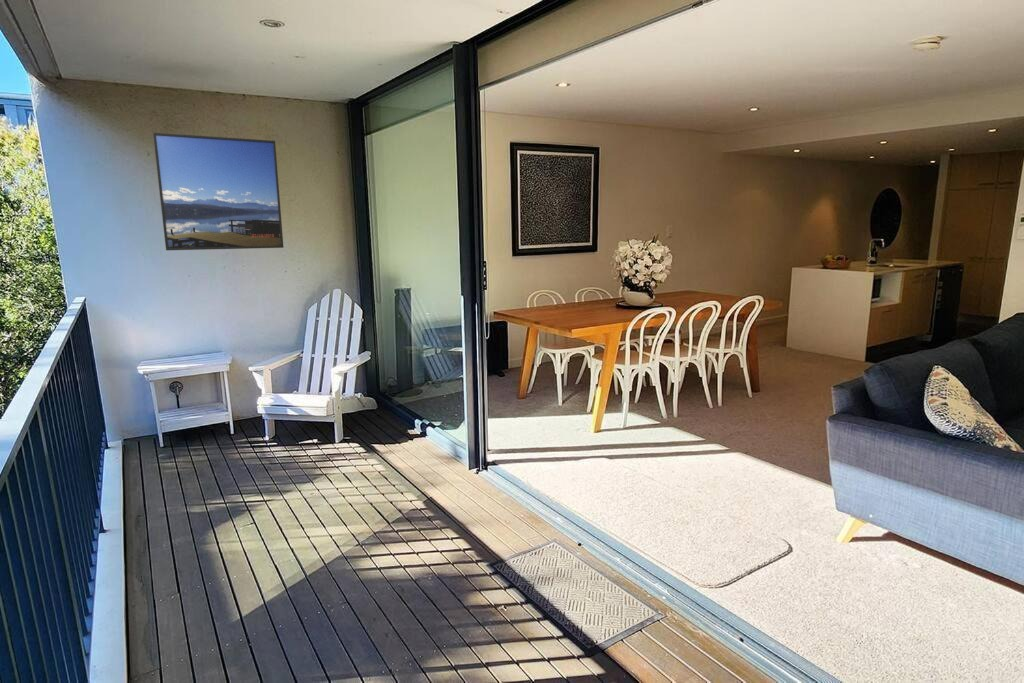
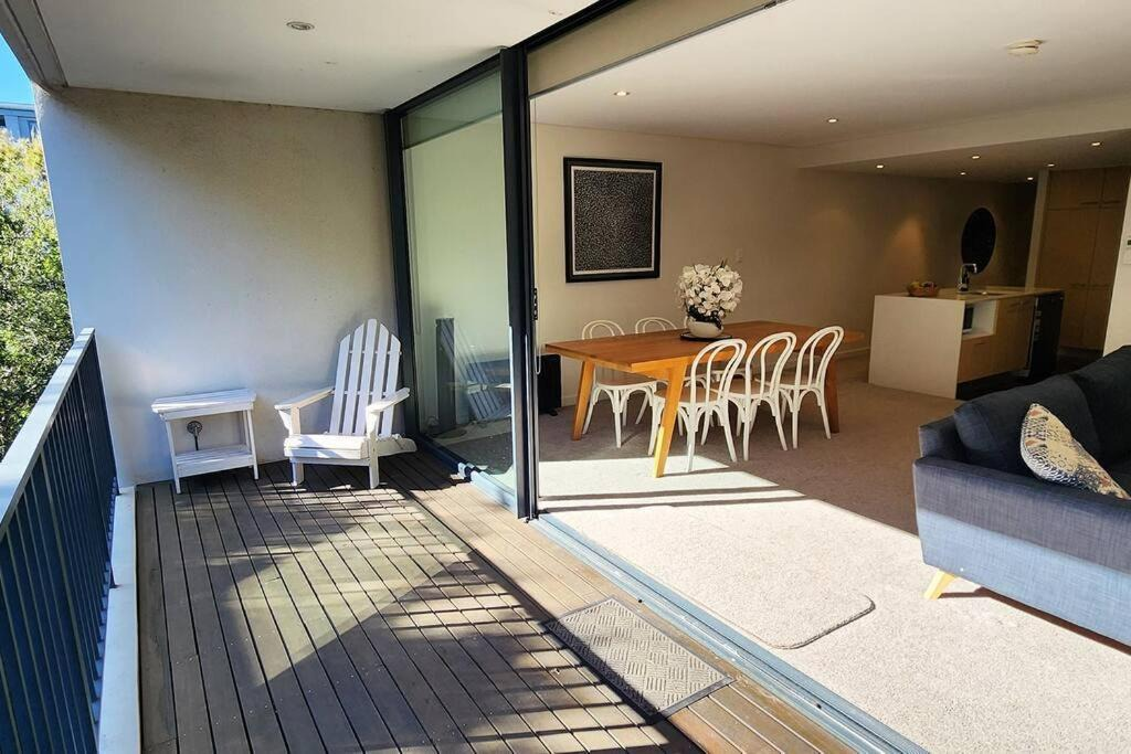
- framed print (222, 193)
